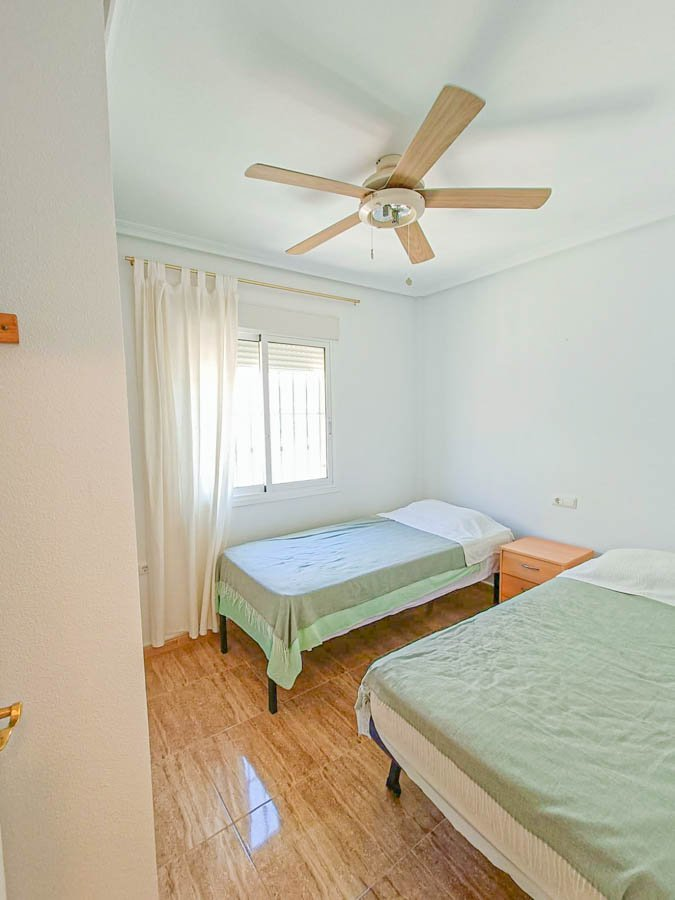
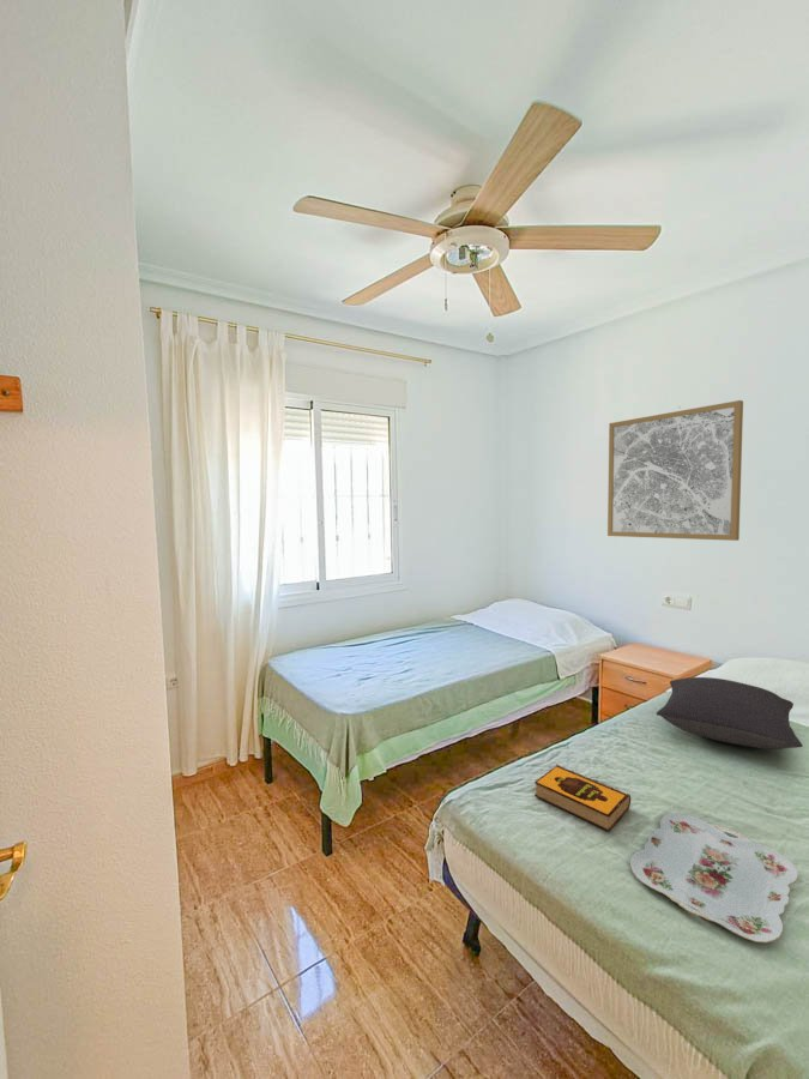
+ pillow (726, 710)
+ hardback book (581, 794)
+ serving tray (712, 868)
+ wall art (668, 476)
